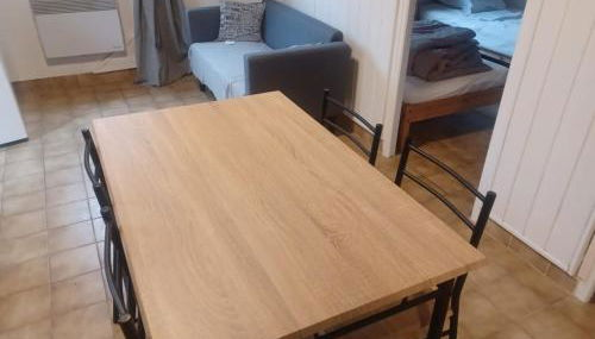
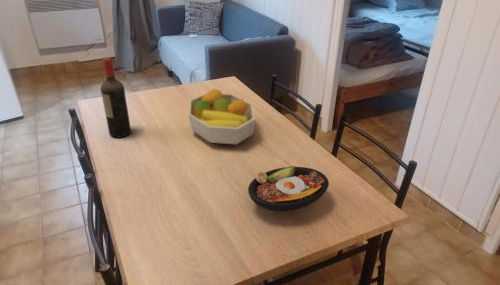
+ fruit bowl (221, 114)
+ wine bottle (114, 97)
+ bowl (288, 190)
